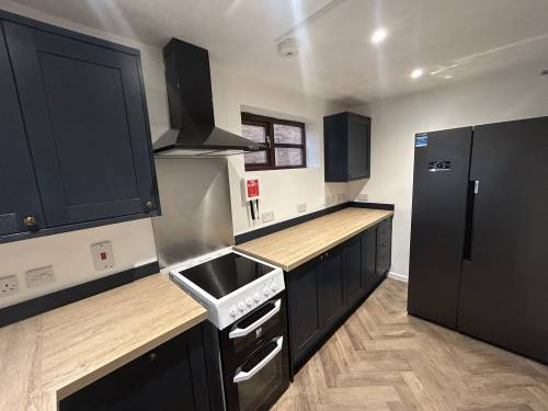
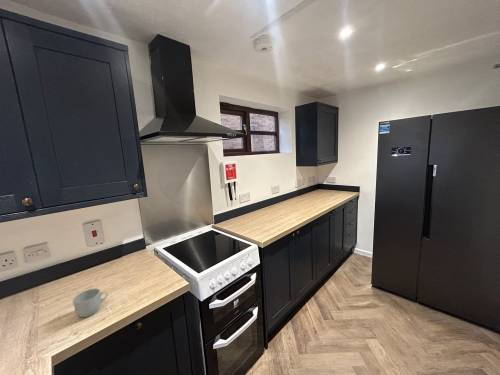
+ mug (91, 302)
